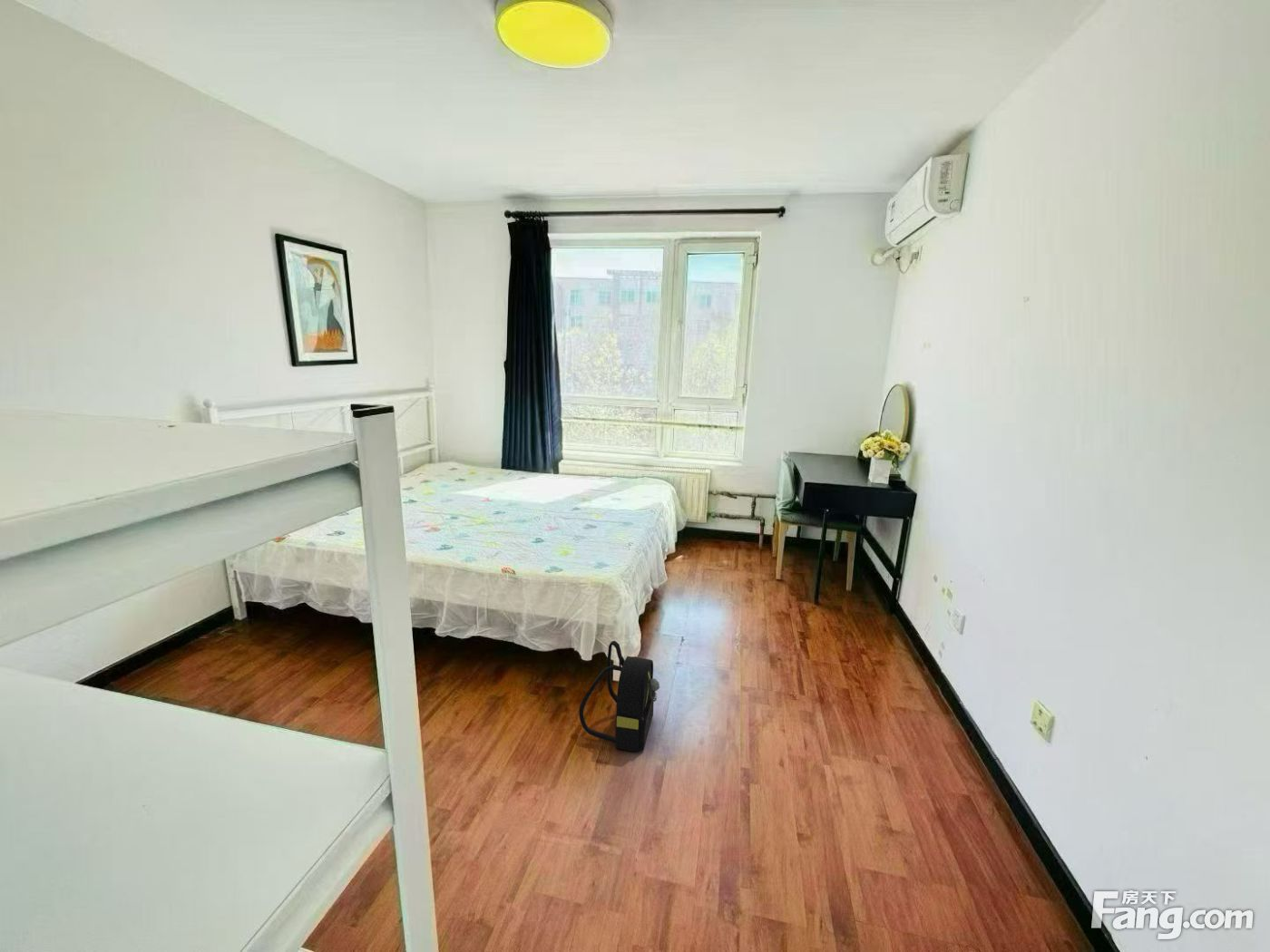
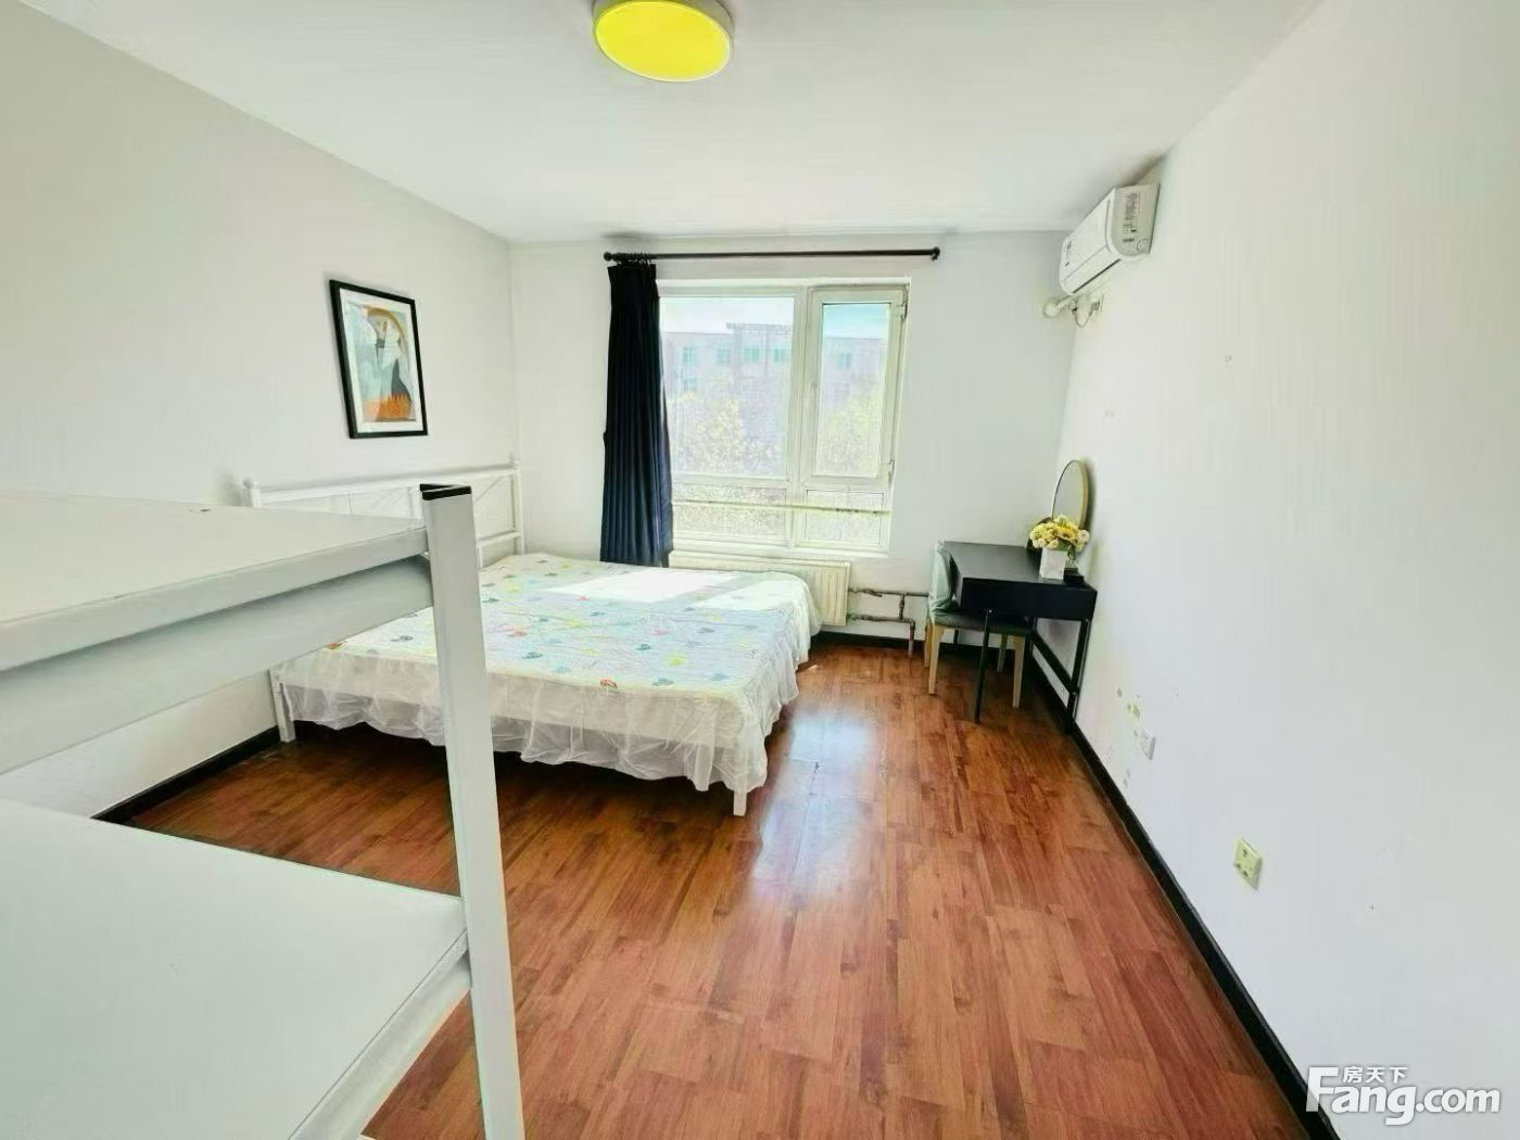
- backpack (620, 687)
